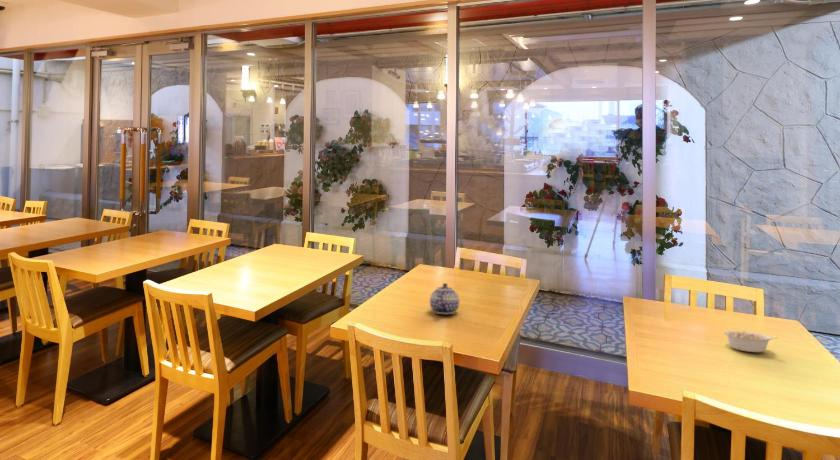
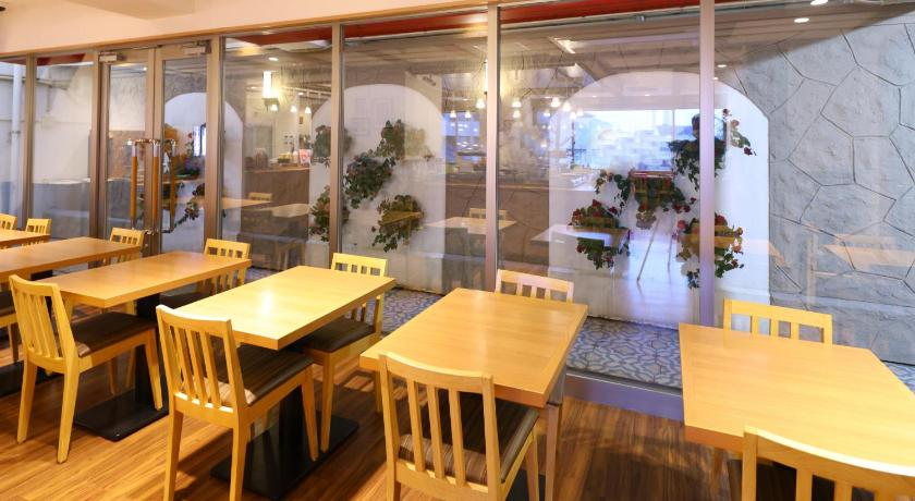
- legume (749, 340)
- teapot (444, 298)
